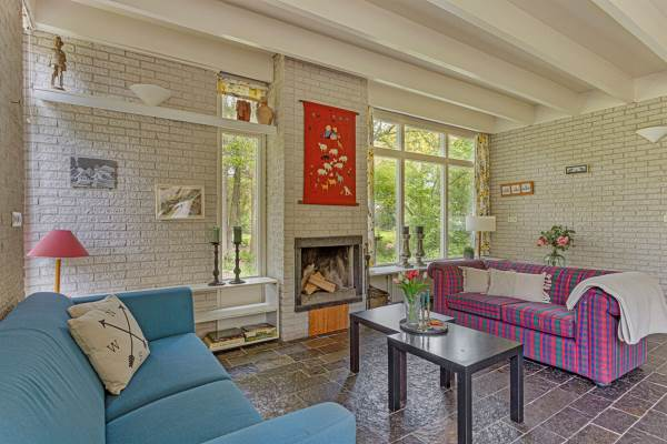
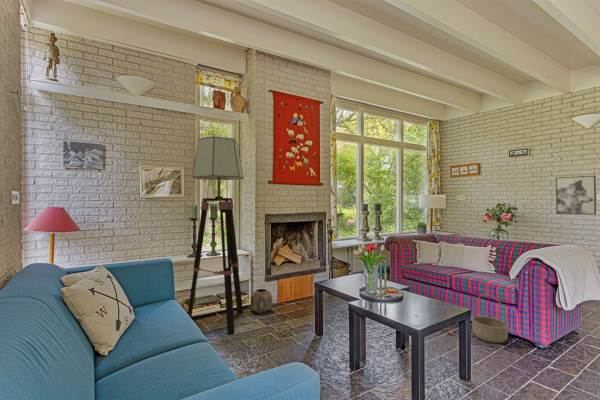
+ planter (261, 300)
+ basket (489, 317)
+ floor lamp (221, 230)
+ wall art (575, 195)
